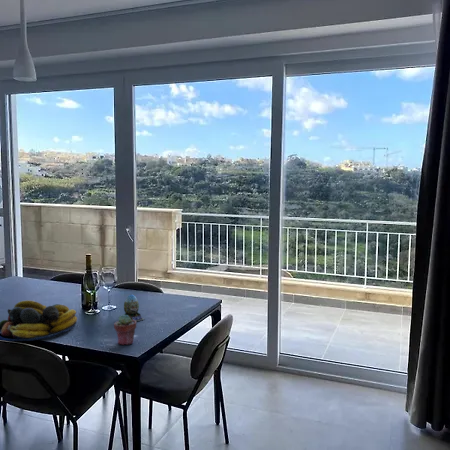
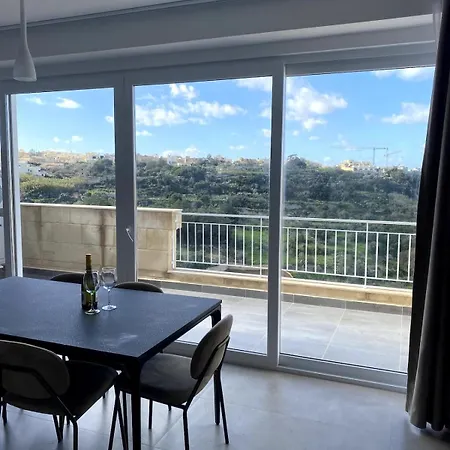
- potted succulent (125, 328)
- decorative egg (132, 306)
- fruit bowl (34, 314)
